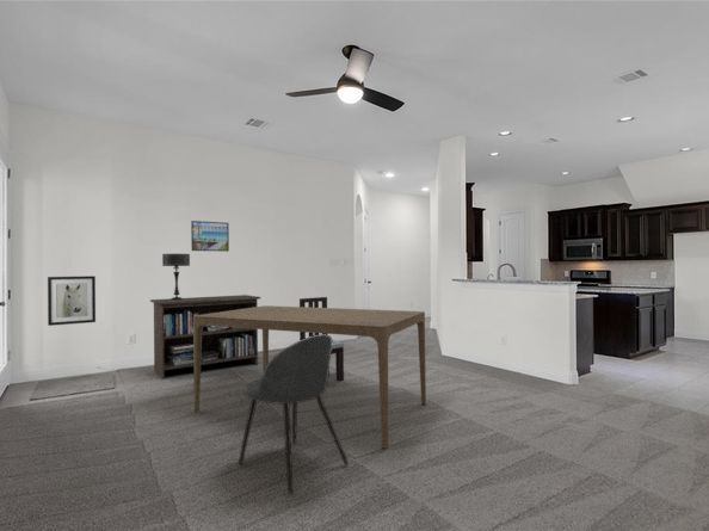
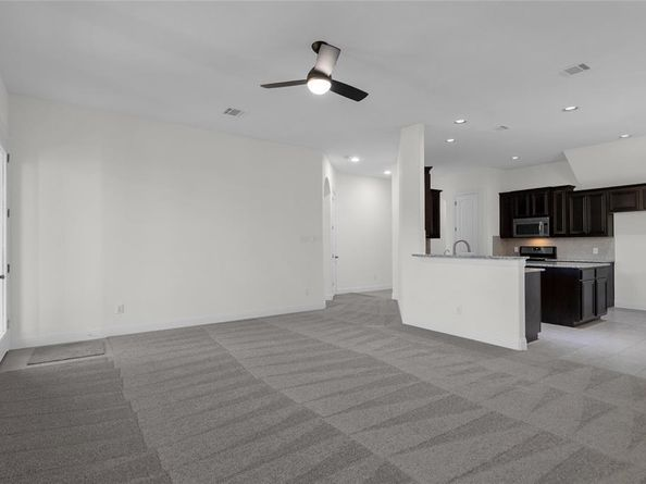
- dining chair (291, 397)
- dining chair (317, 334)
- table lamp (175, 276)
- dining table (312, 332)
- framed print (210, 236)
- storage cabinet (206, 333)
- wall art (72, 300)
